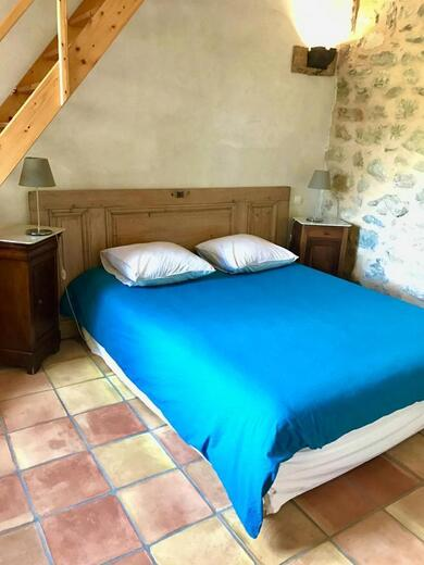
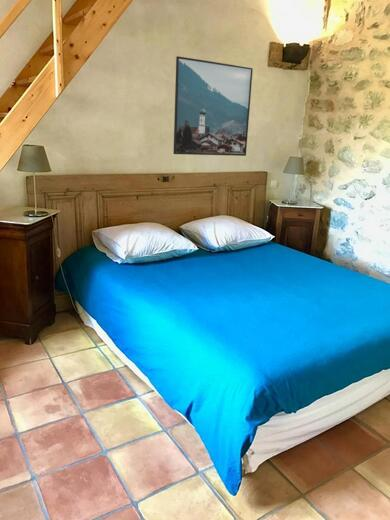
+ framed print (213, 110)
